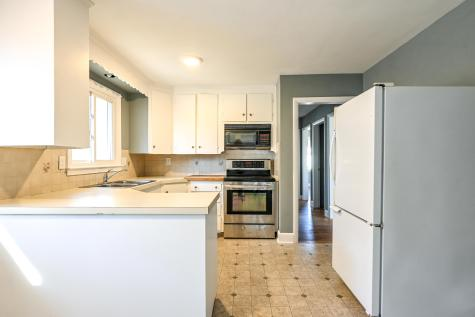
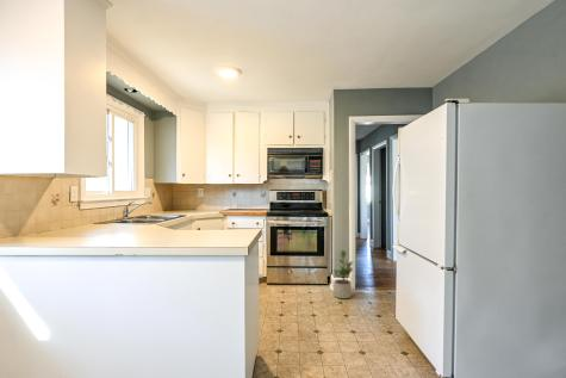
+ potted plant (343, 272)
